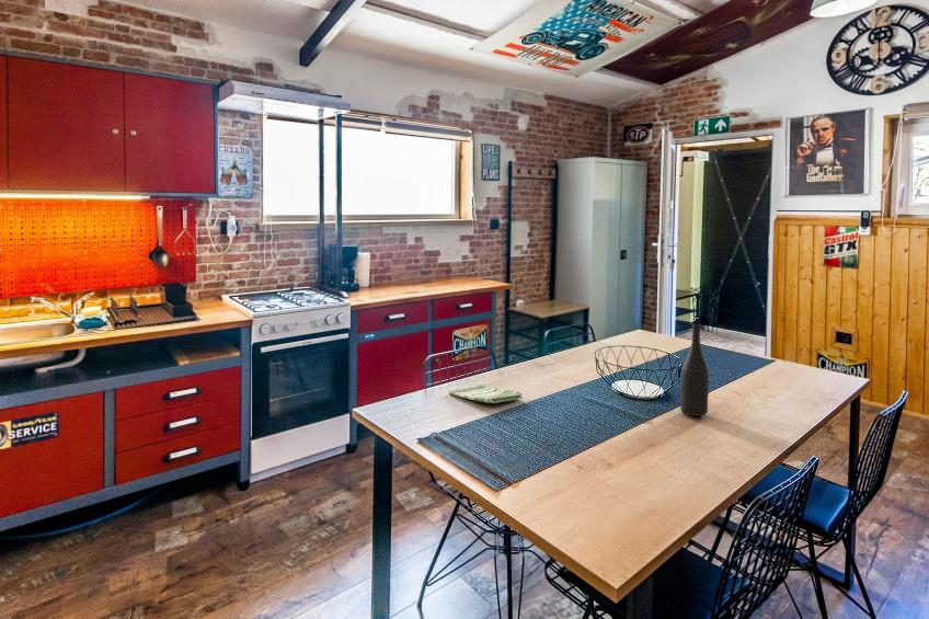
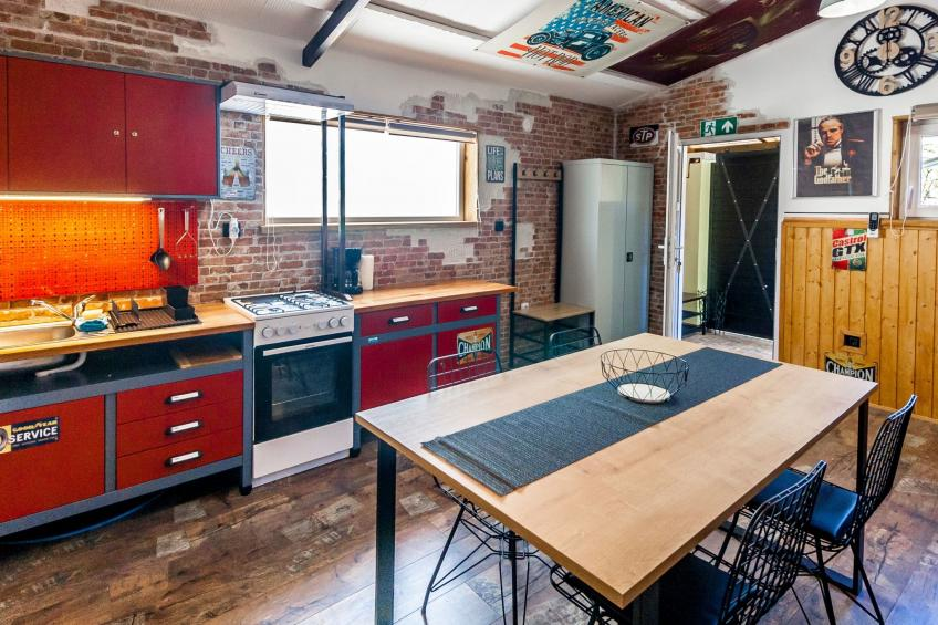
- dish towel (485, 393)
- wine bottle (695, 369)
